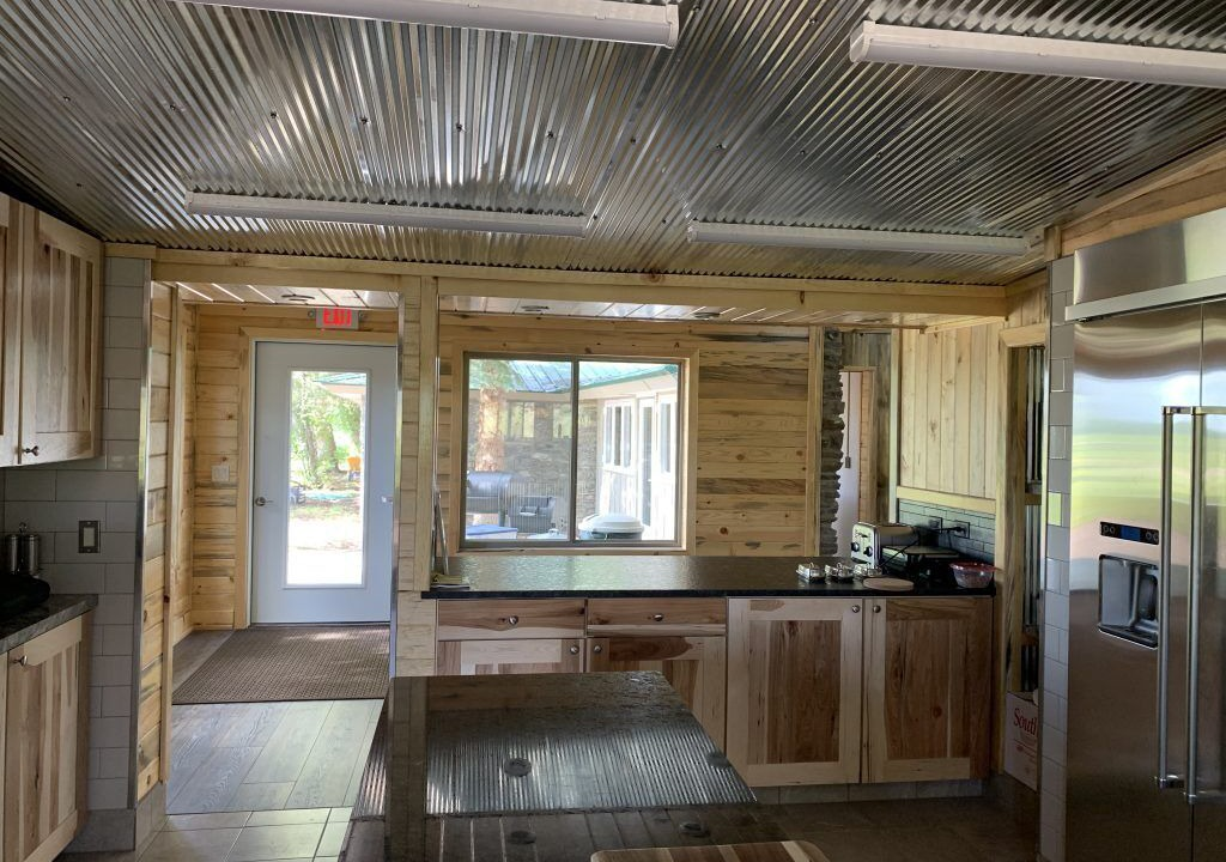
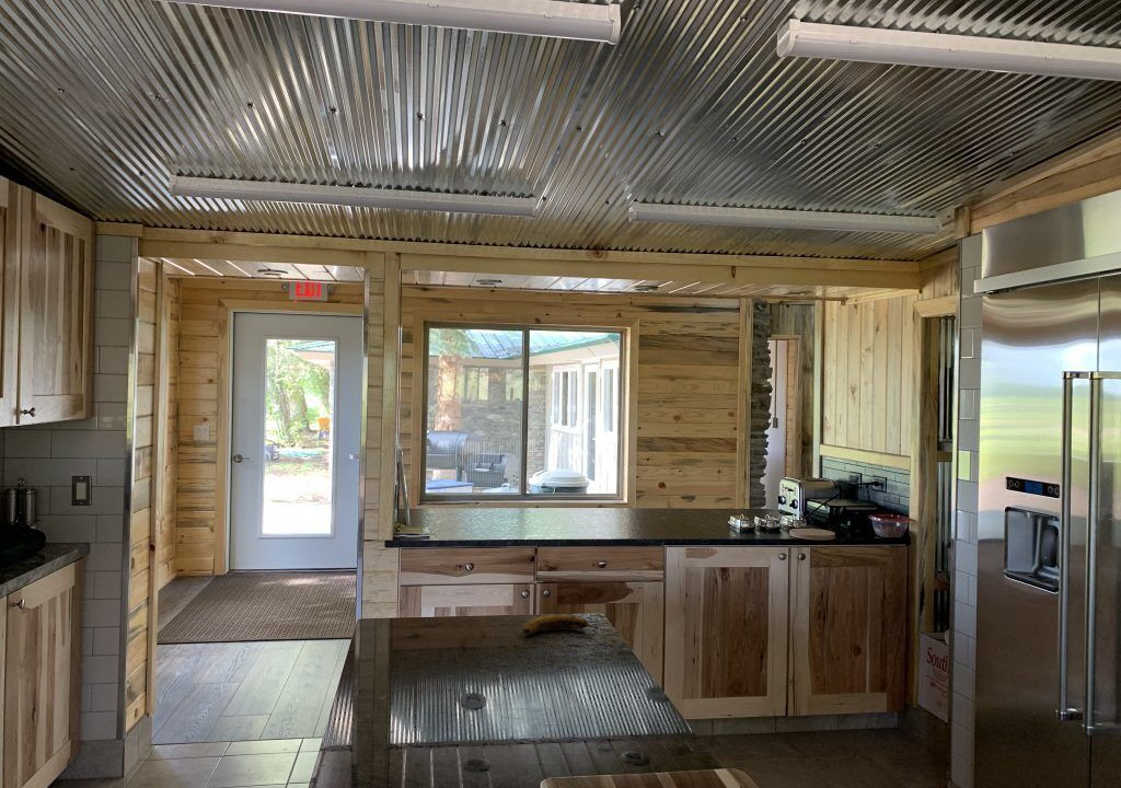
+ banana (556, 625)
